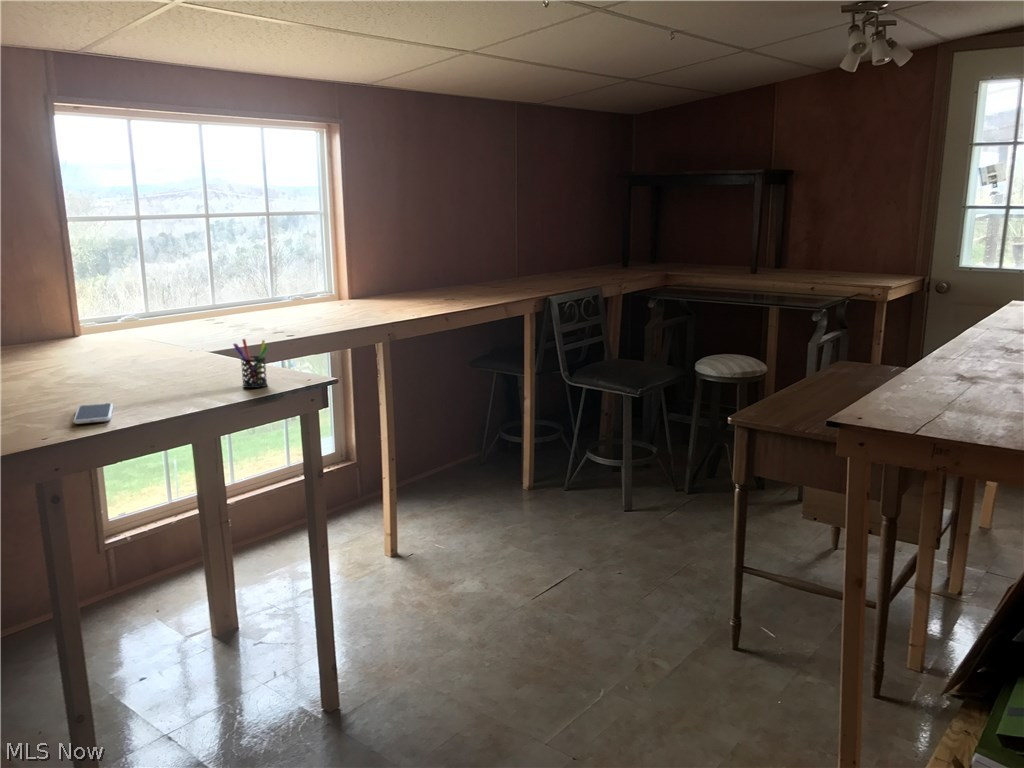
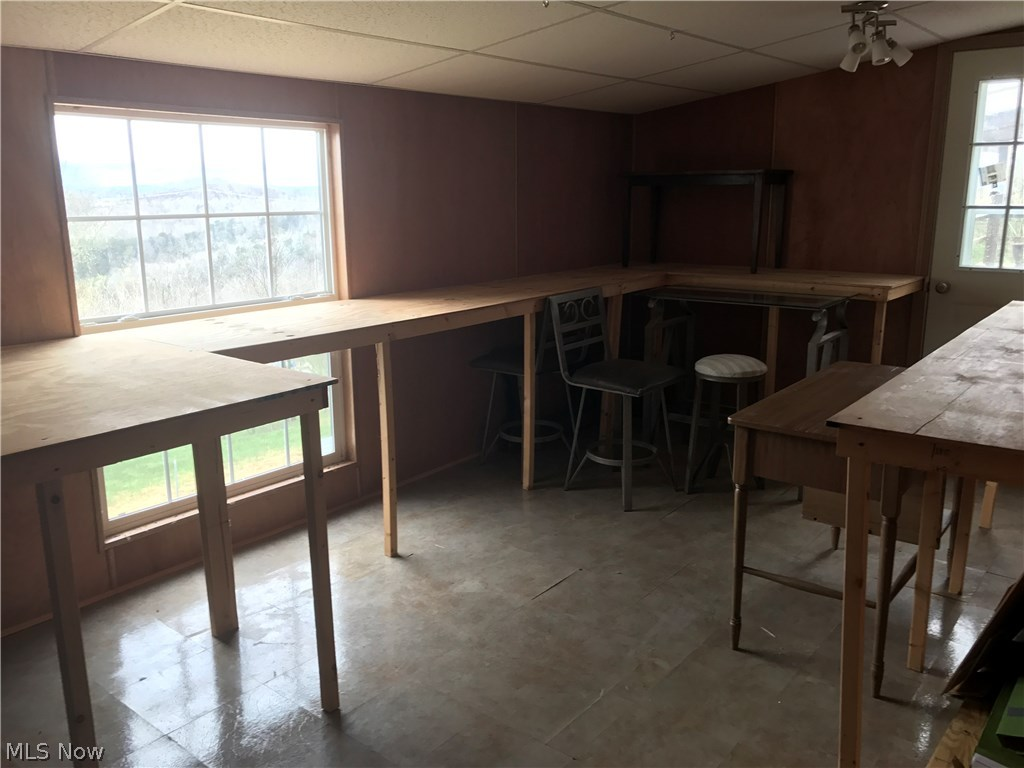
- pen holder (254, 362)
- smartphone (94, 412)
